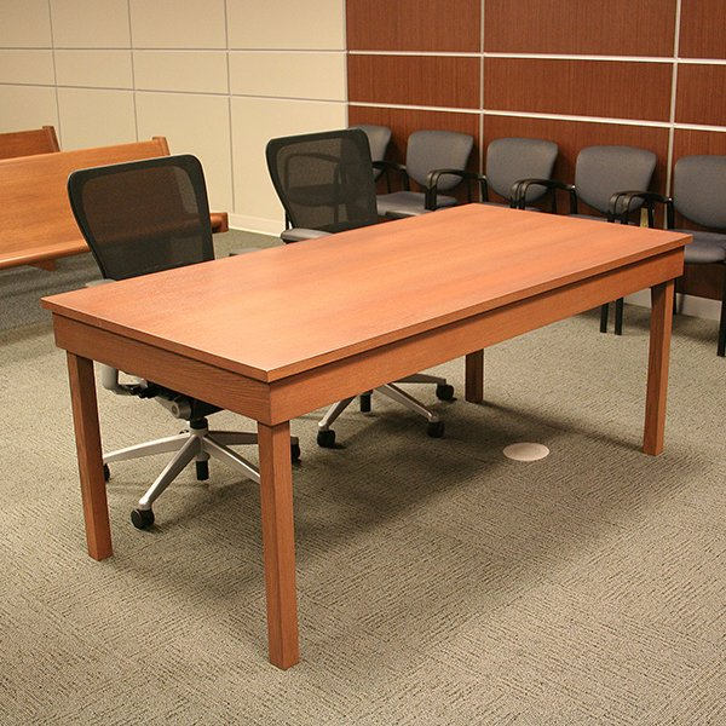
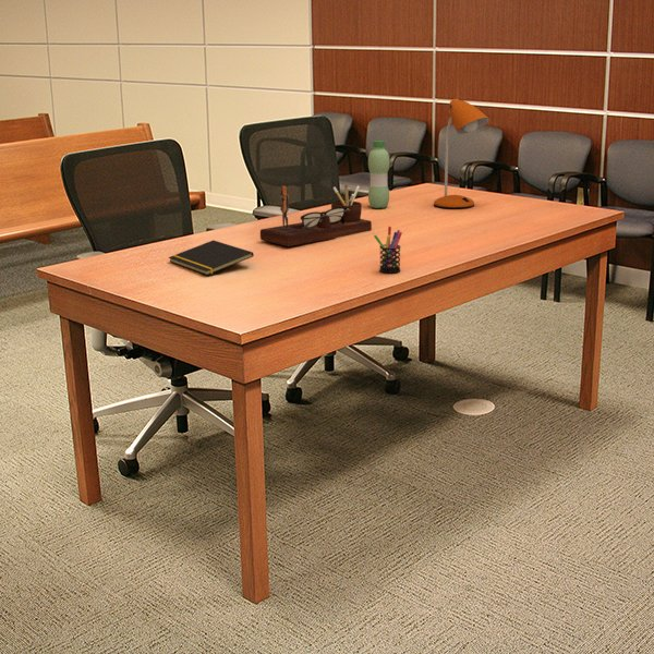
+ pen holder (387, 249)
+ desk organizer (322, 211)
+ notepad (210, 256)
+ water bottle (378, 174)
+ desk lamp (447, 153)
